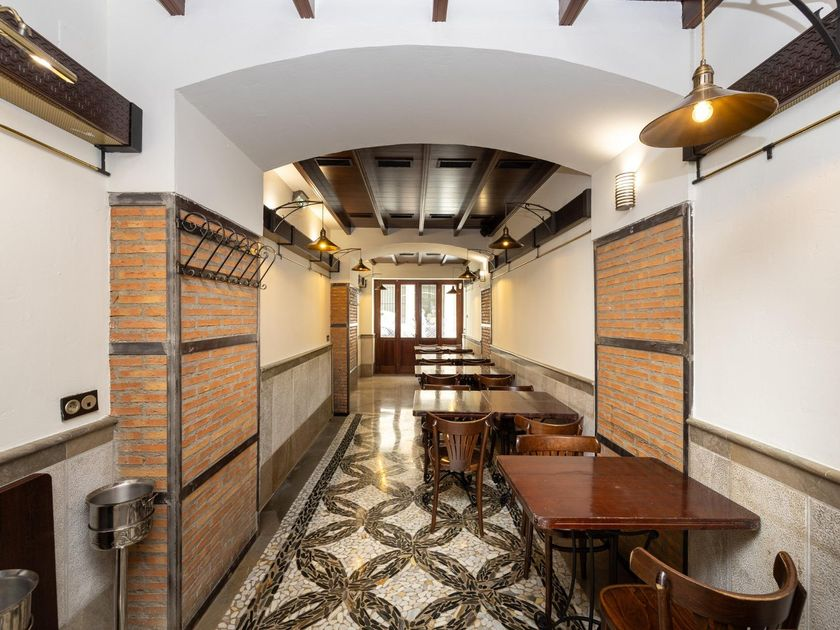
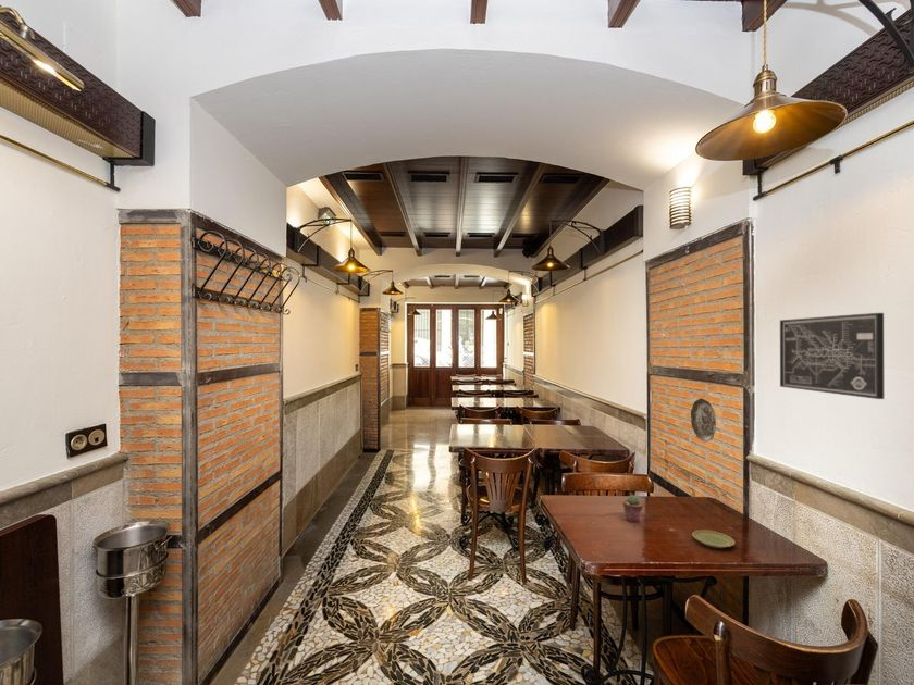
+ decorative plate (704, 420)
+ plate (713, 539)
+ wall art (825, 354)
+ potted succulent (632, 507)
